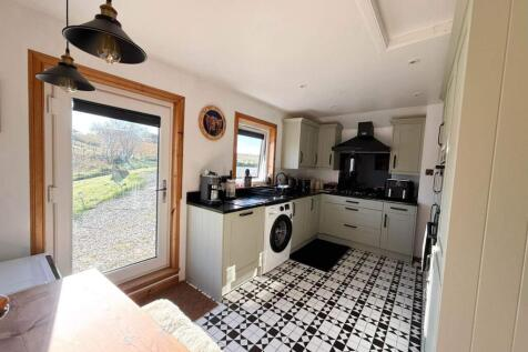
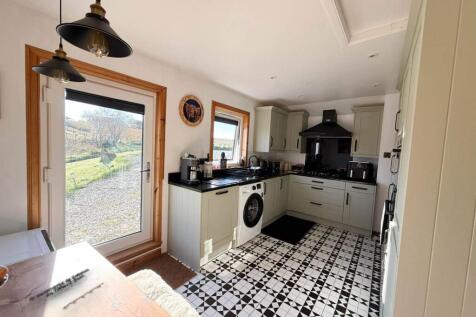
+ book (70, 284)
